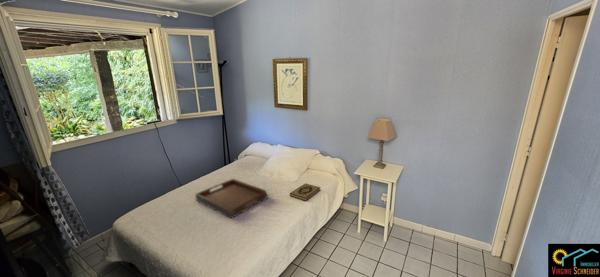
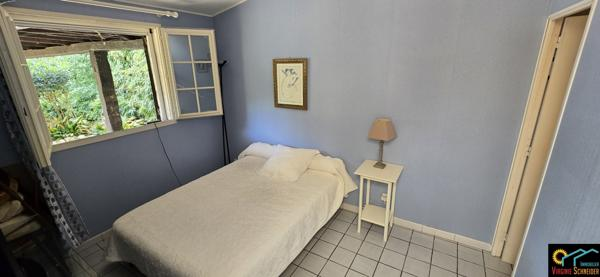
- serving tray (232, 195)
- hardback book (305, 191)
